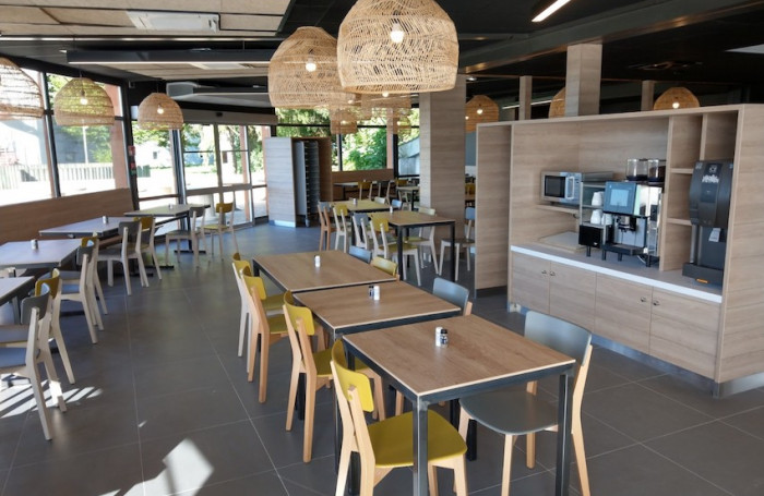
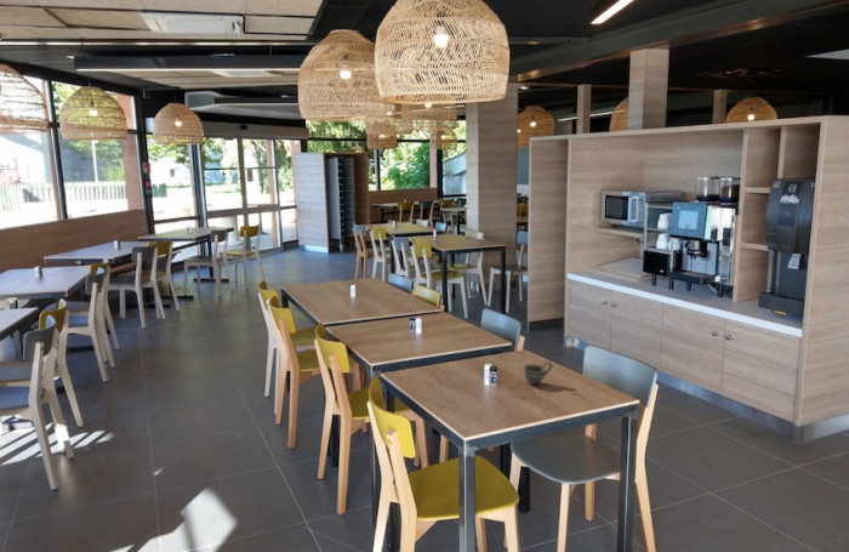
+ cup (536, 372)
